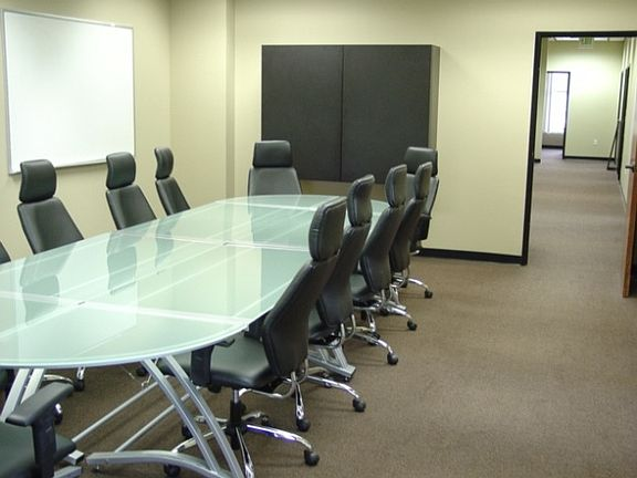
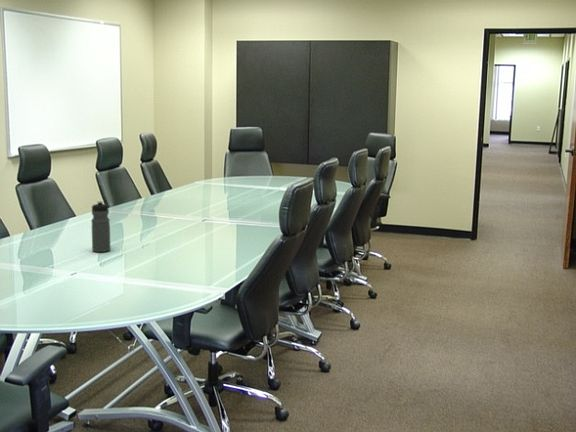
+ water bottle (100, 226)
